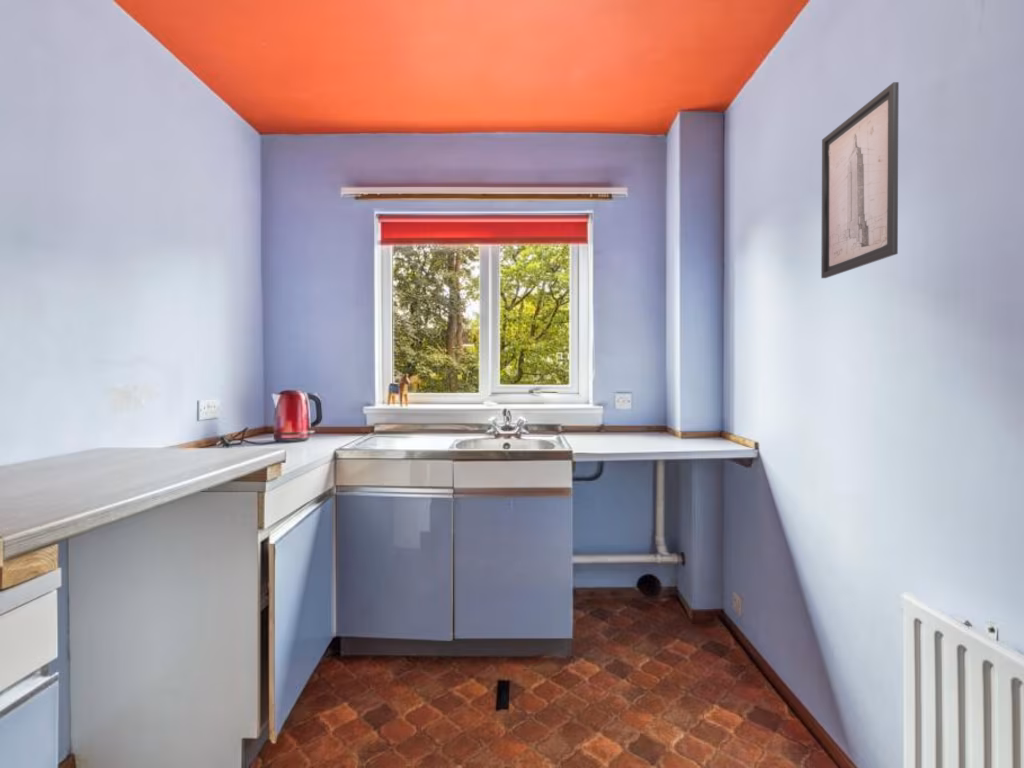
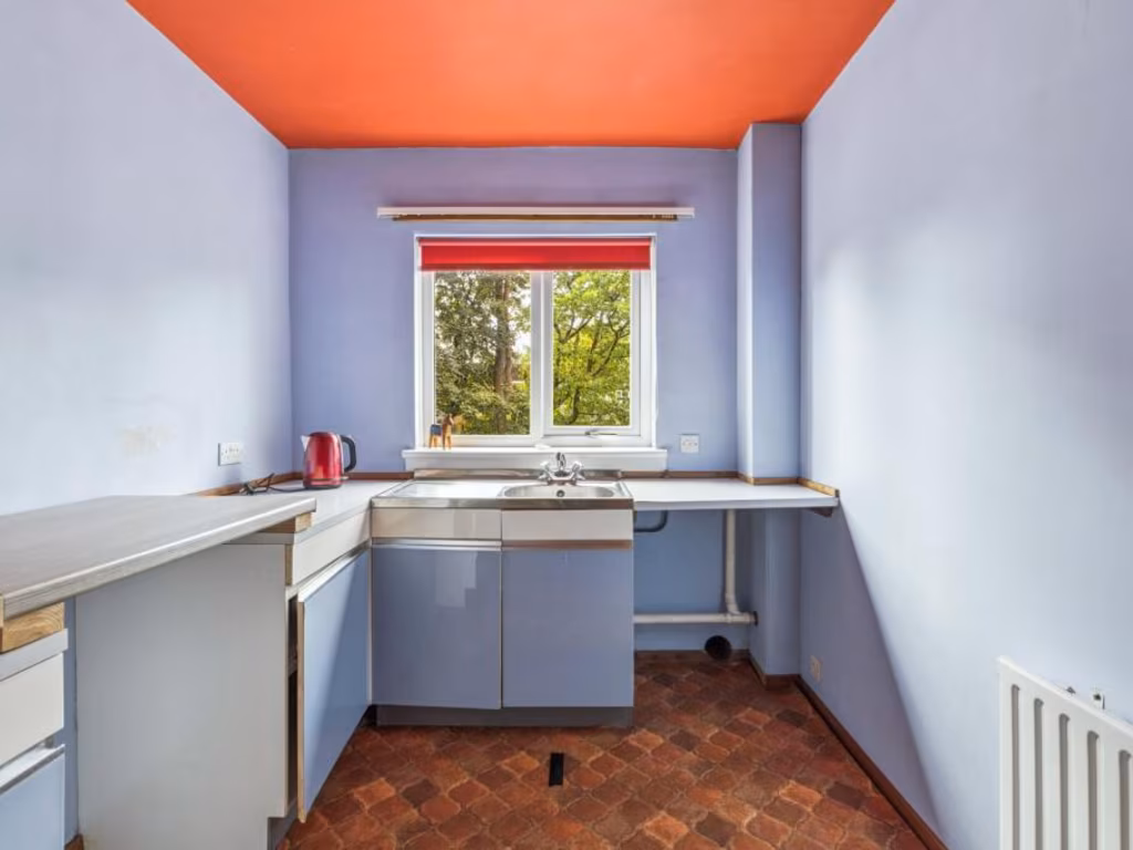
- wall art (855, 190)
